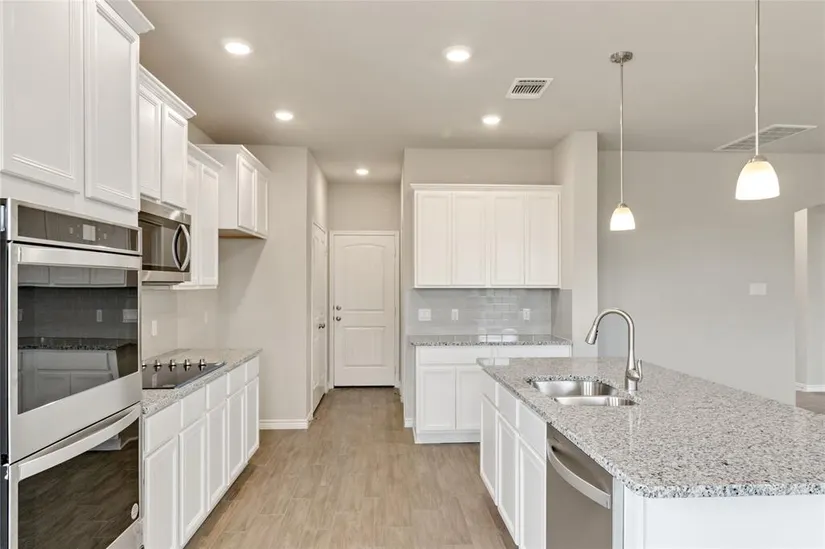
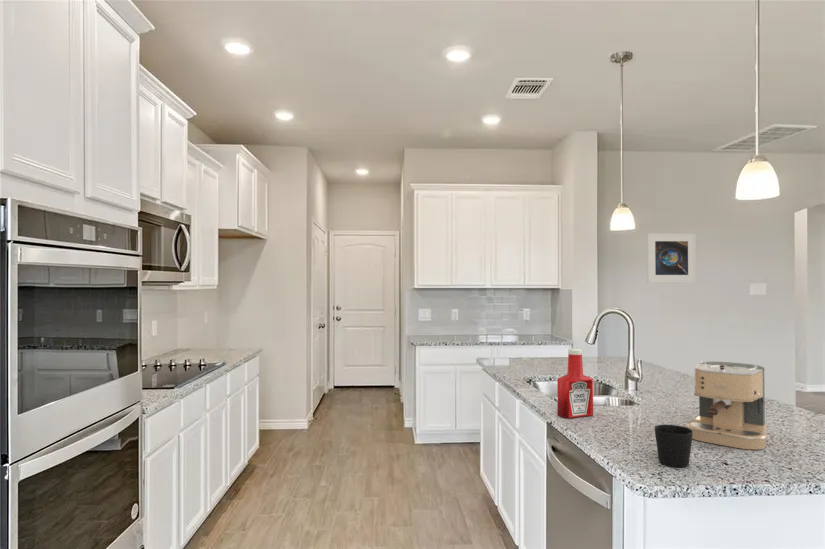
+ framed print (671, 258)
+ soap bottle (575, 382)
+ cup (674, 444)
+ coffee maker (726, 400)
